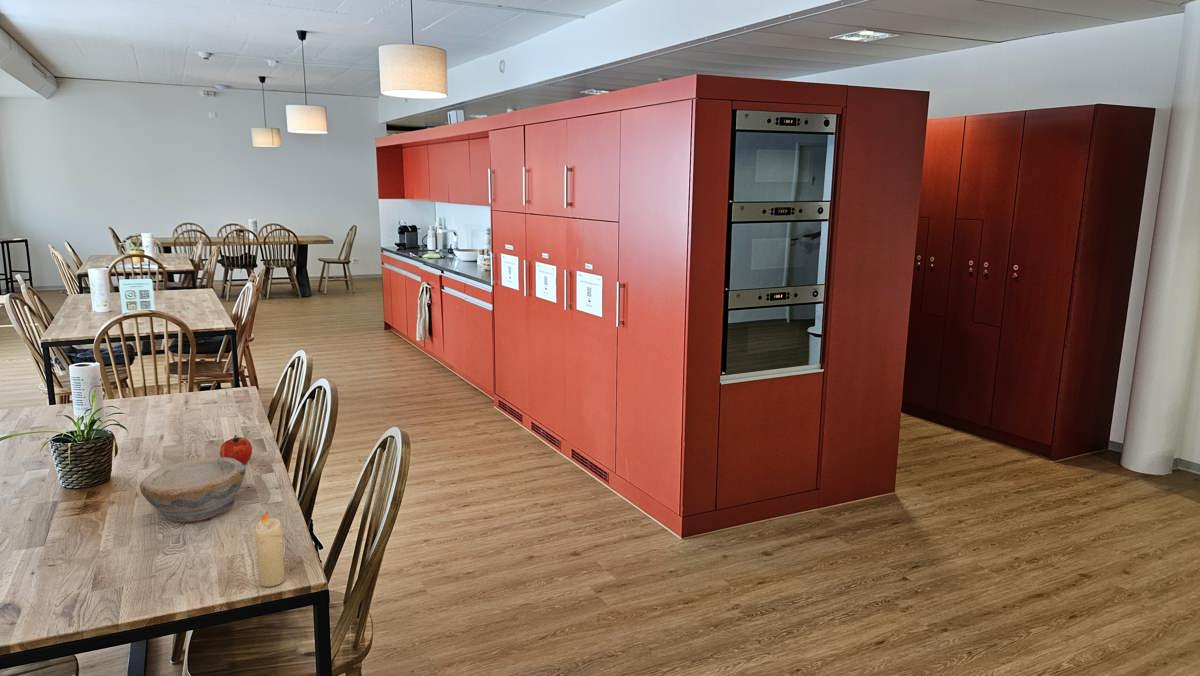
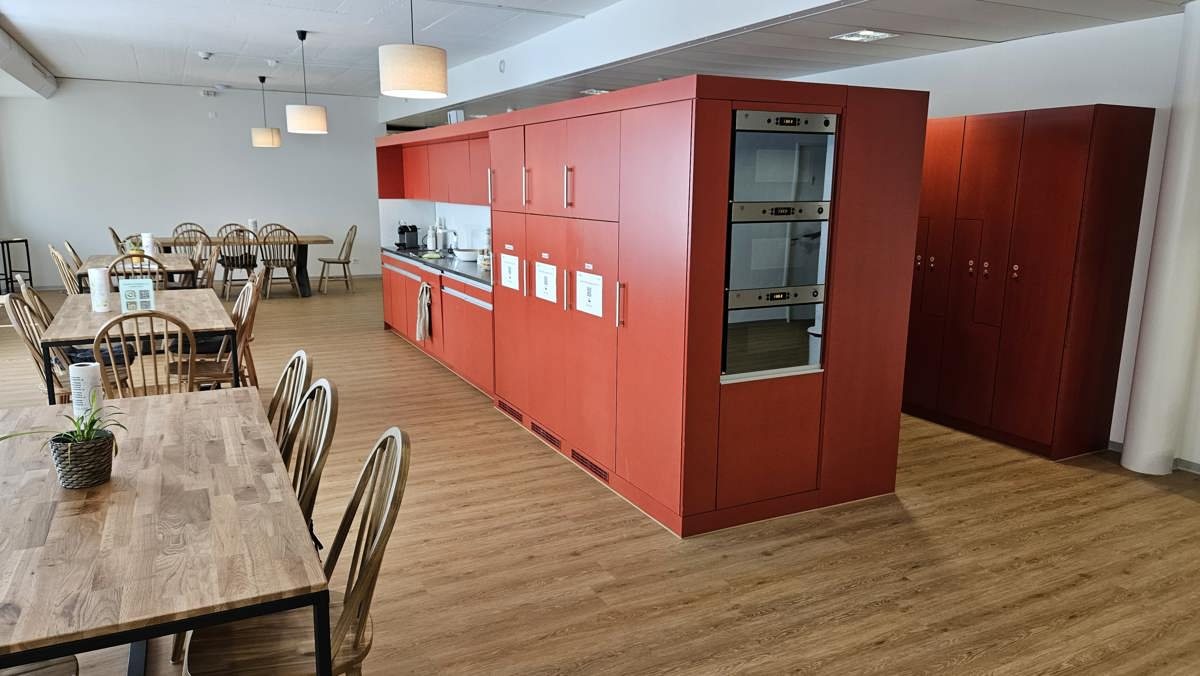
- candle (269, 546)
- bowl (195, 491)
- fruit (236, 450)
